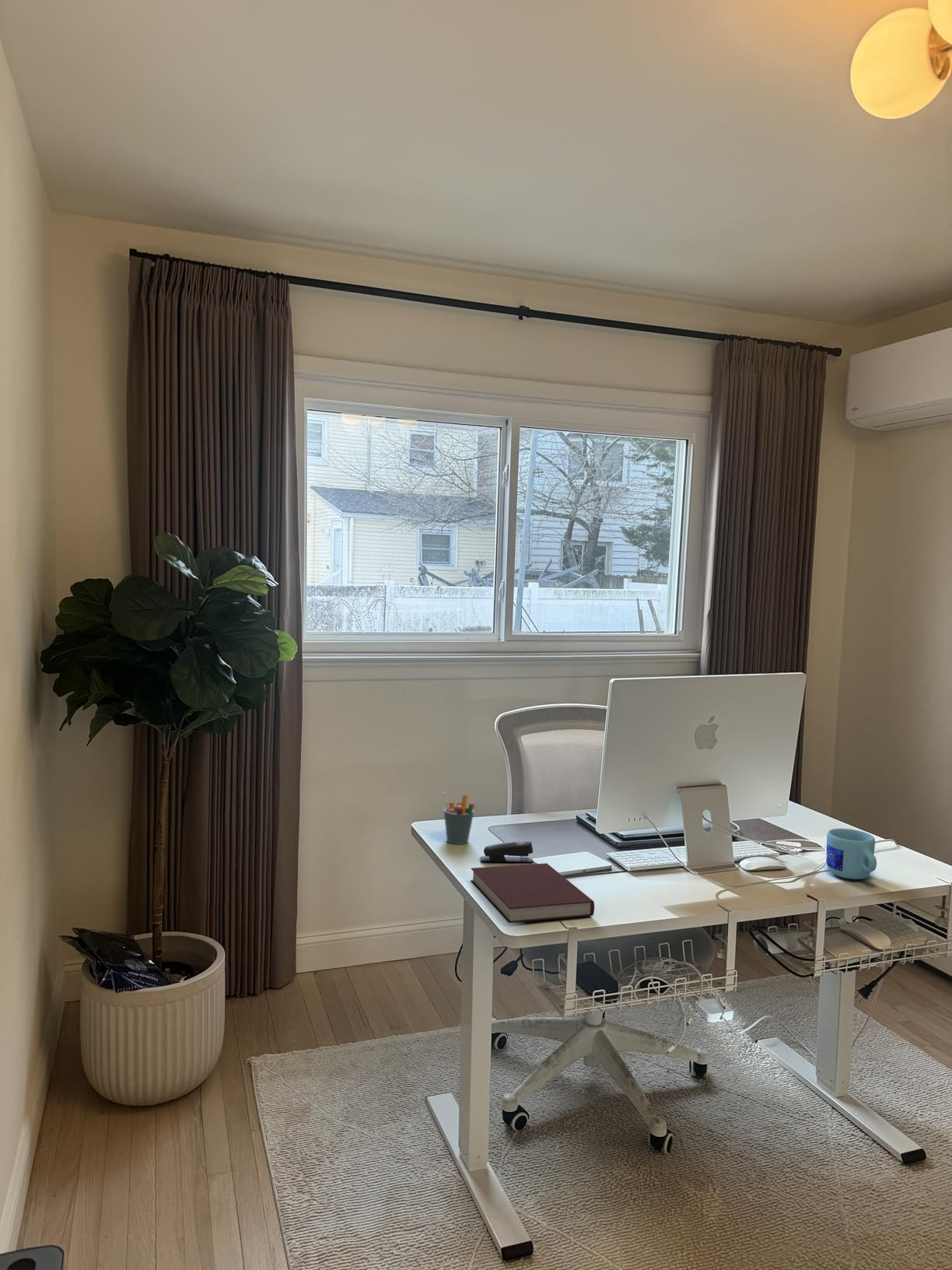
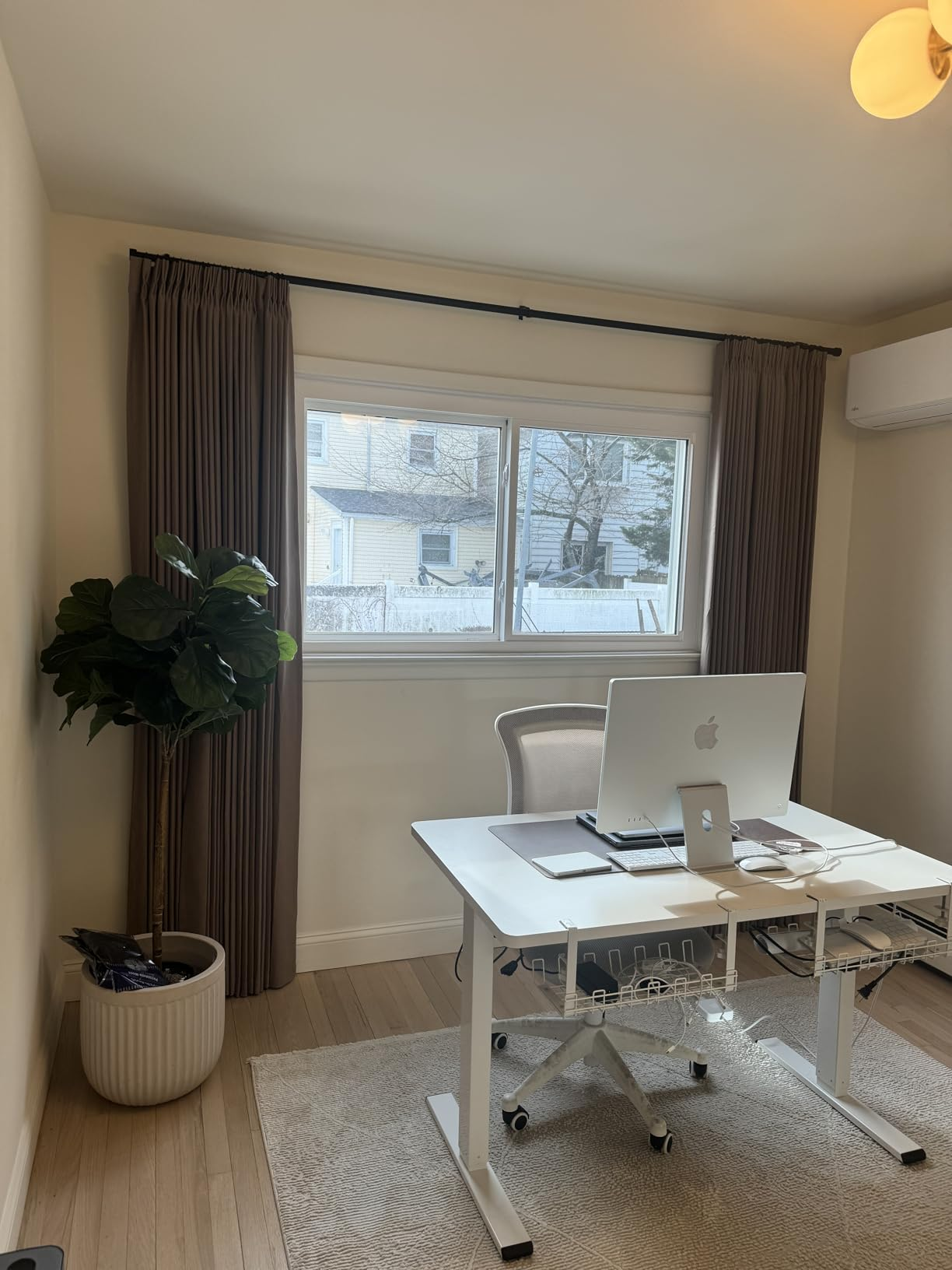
- pen holder (458, 817)
- notebook (529, 890)
- mug (853, 857)
- stapler (507, 851)
